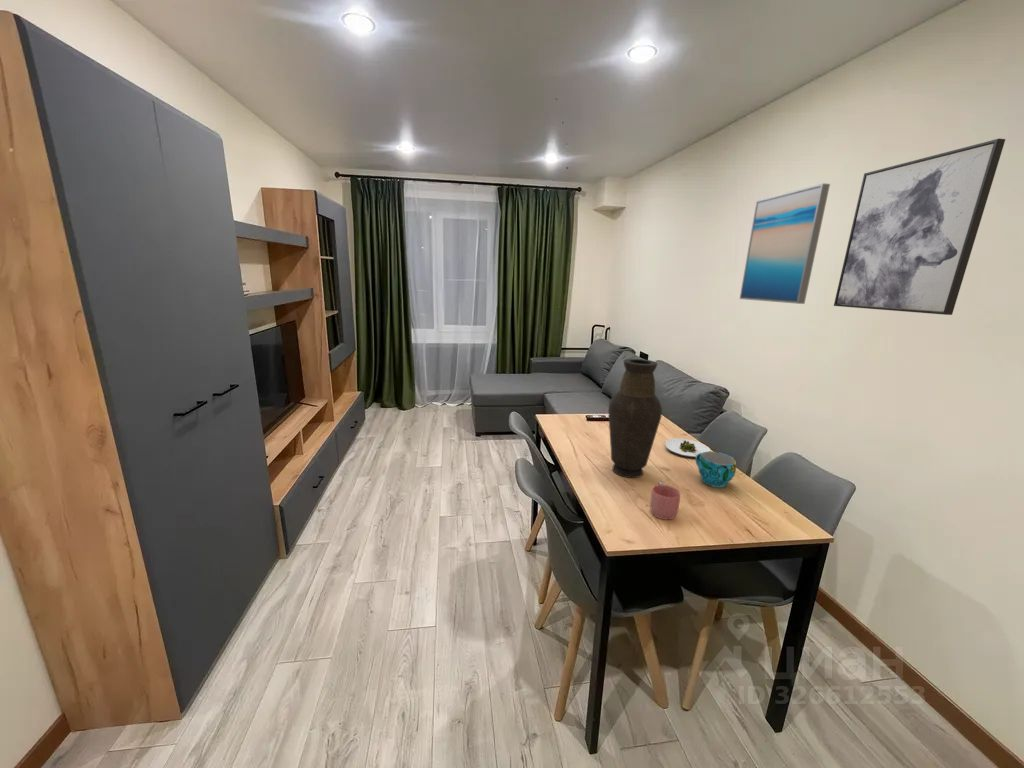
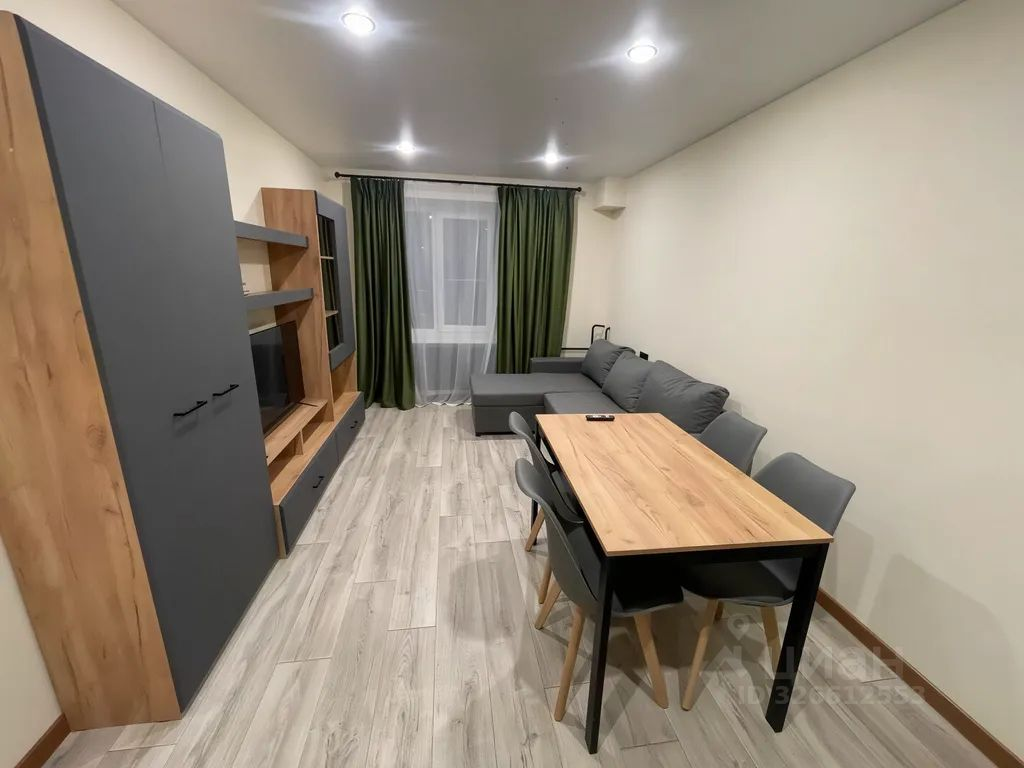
- cup (713, 469)
- salad plate (688, 445)
- mug (663, 499)
- vase (633, 418)
- wall art (778, 248)
- wall art (904, 237)
